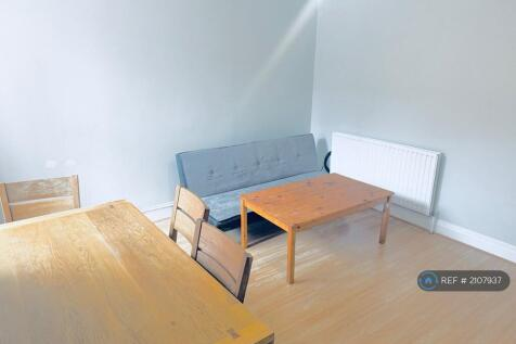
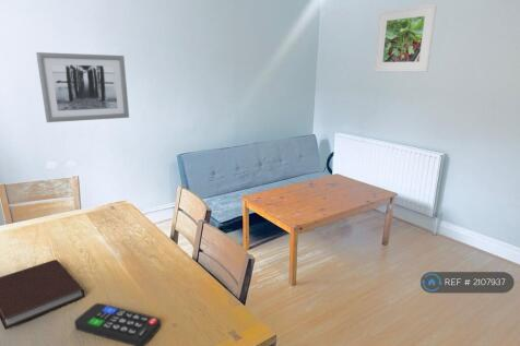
+ wall art (86, 87)
+ notebook (34, 289)
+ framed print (402, 40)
+ remote control (117, 322)
